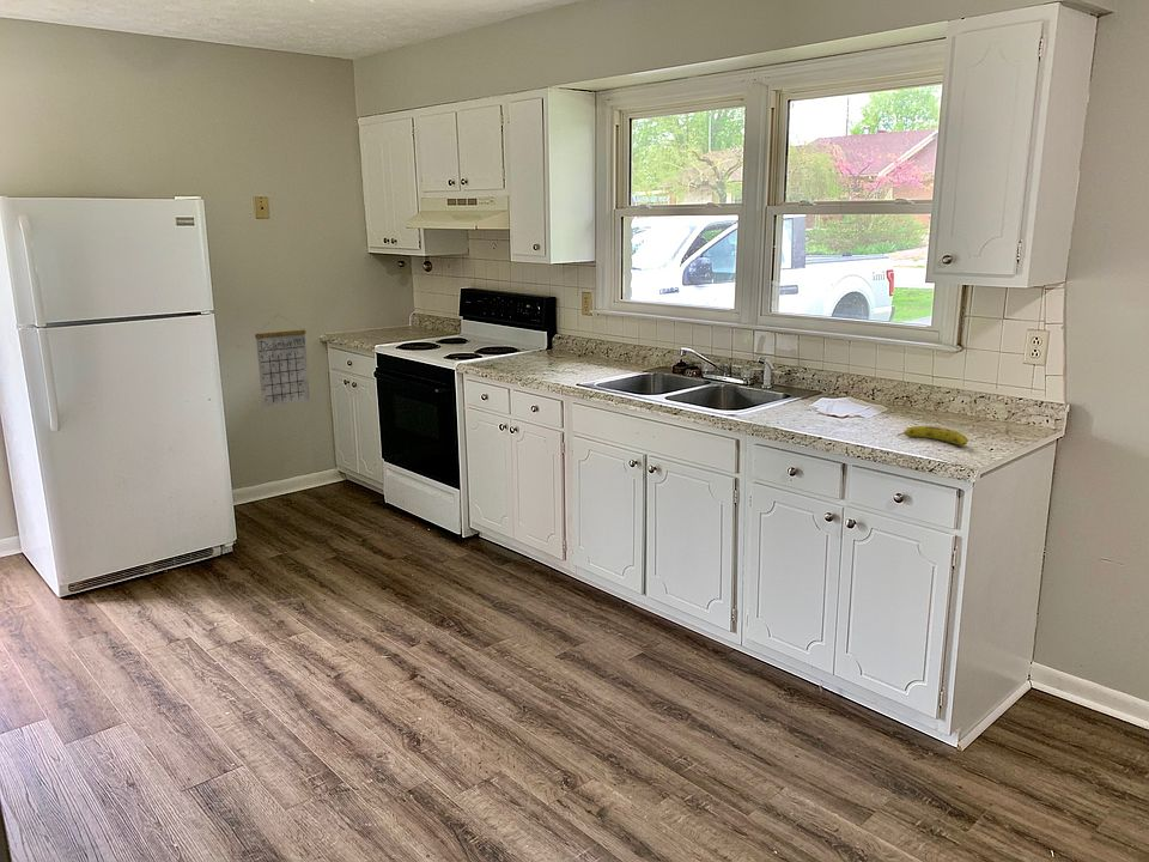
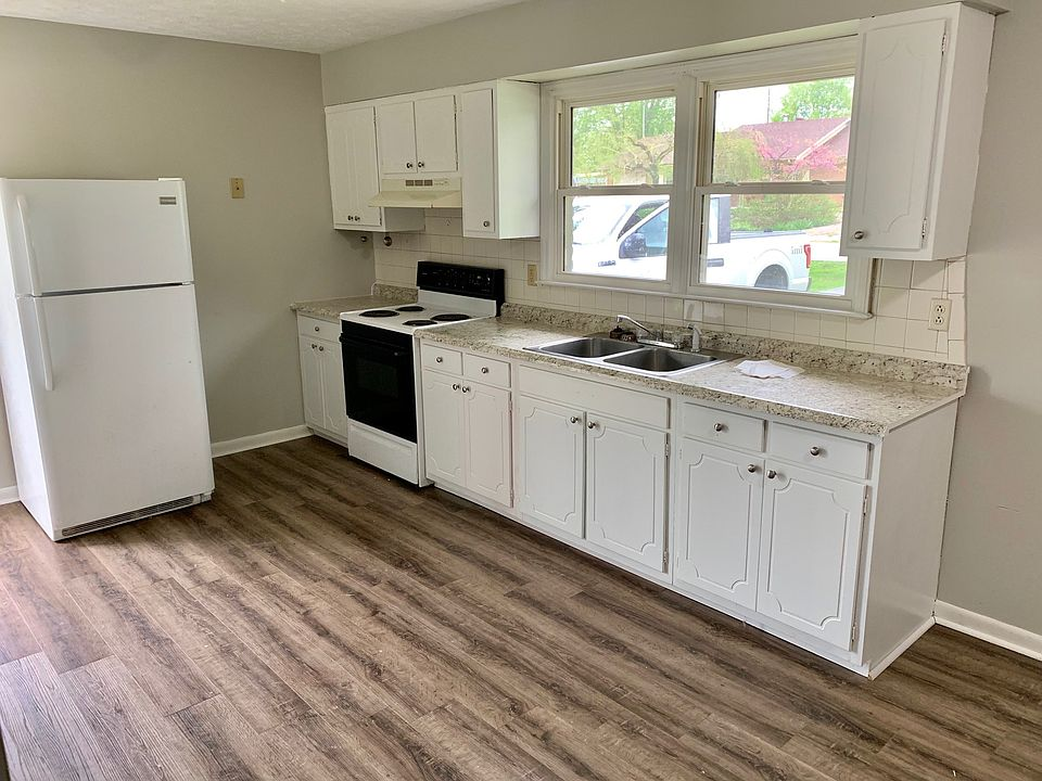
- fruit (936, 436)
- calendar (282, 359)
